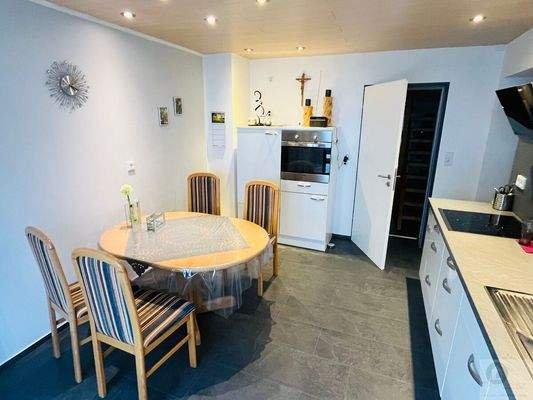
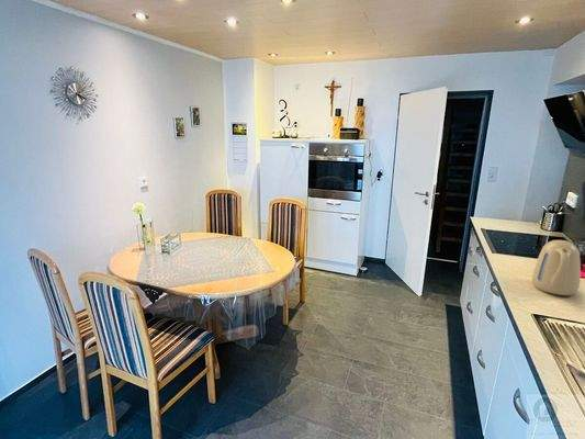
+ kettle (559, 266)
